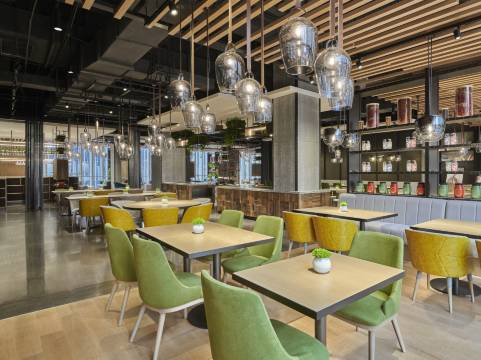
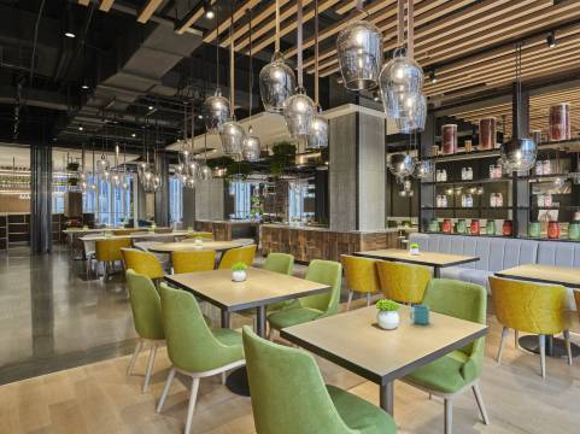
+ mug (418, 315)
